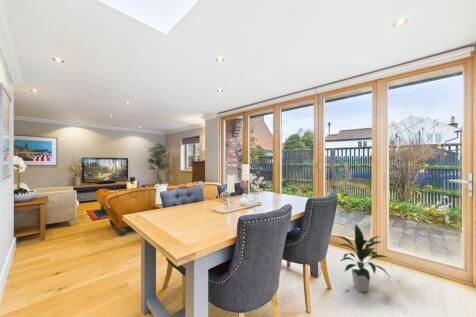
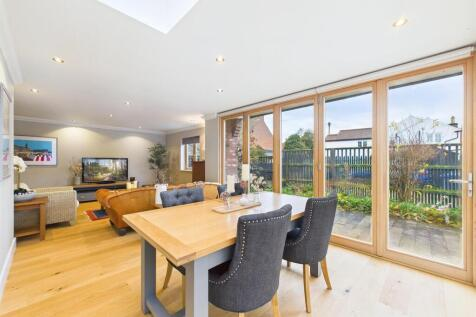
- indoor plant (363, 259)
